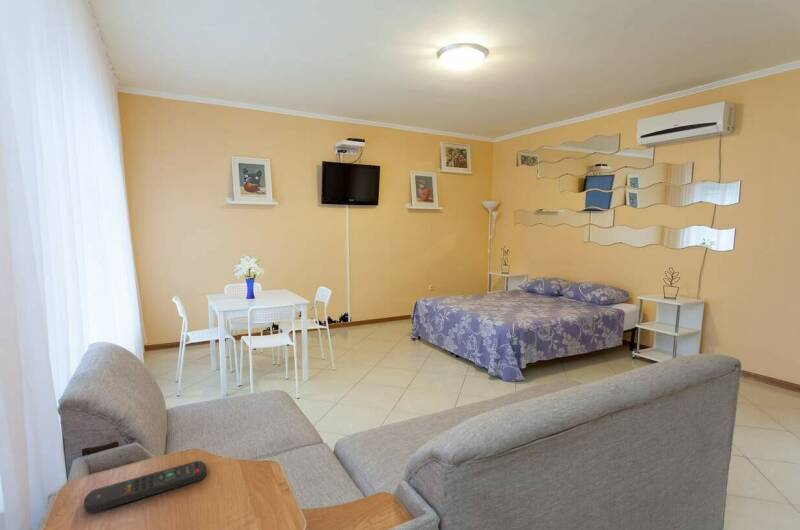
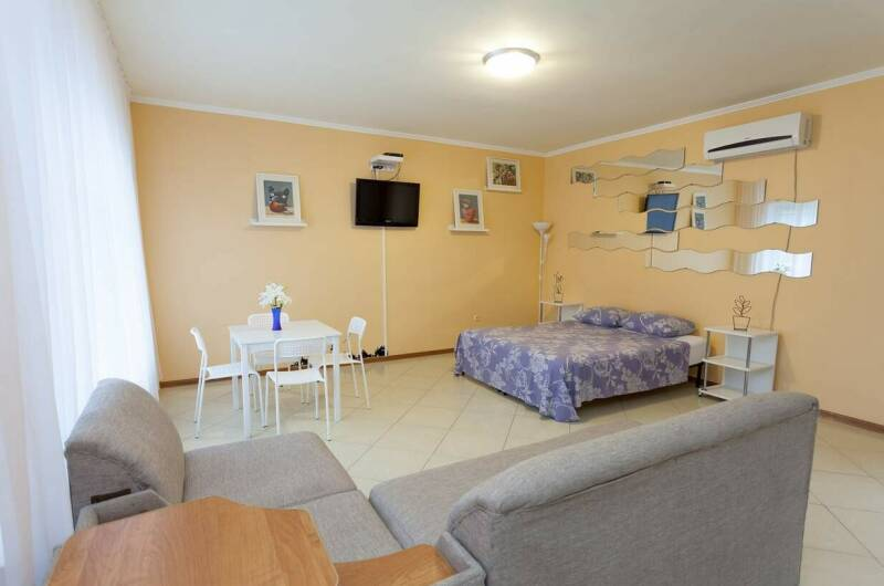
- remote control (149, 484)
